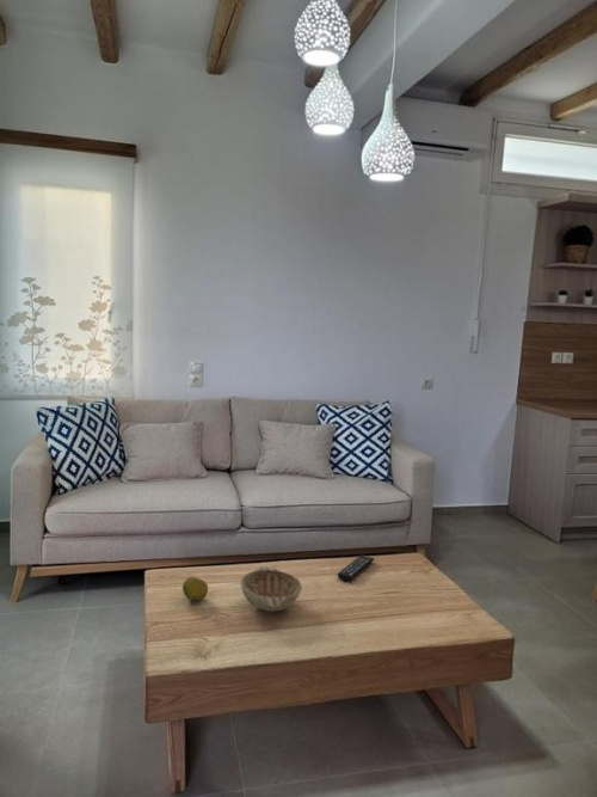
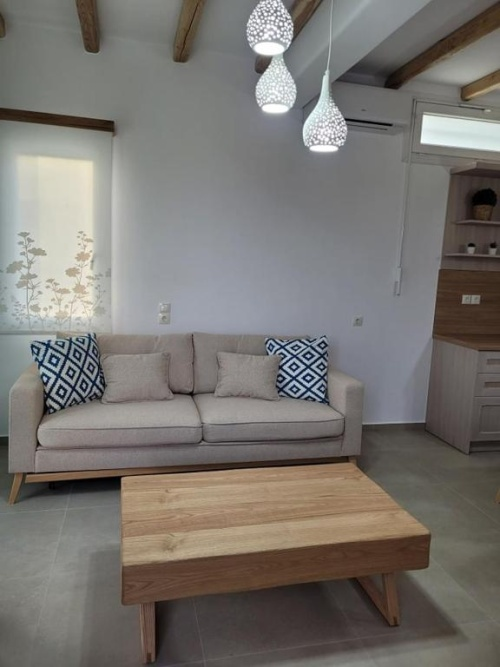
- remote control (356, 568)
- decorative bowl (270, 593)
- fruit (195, 588)
